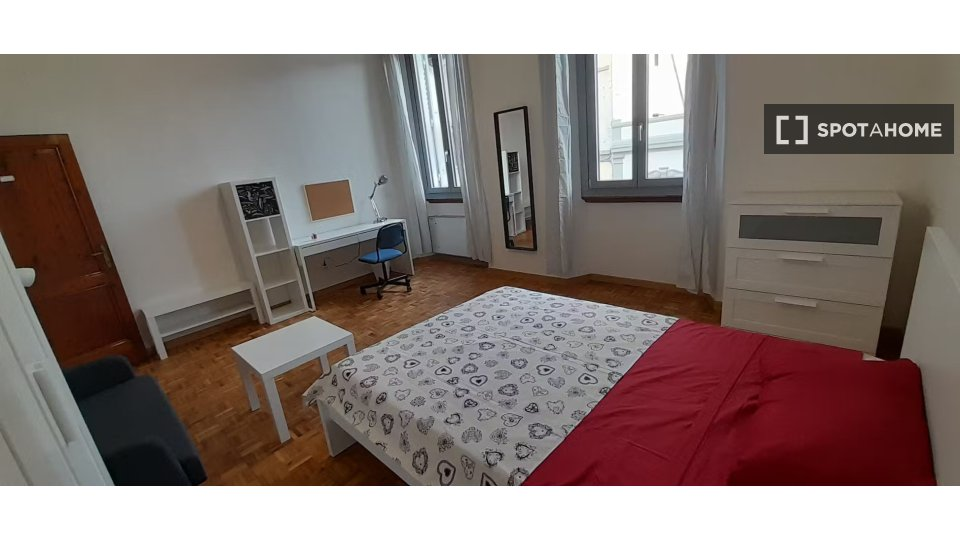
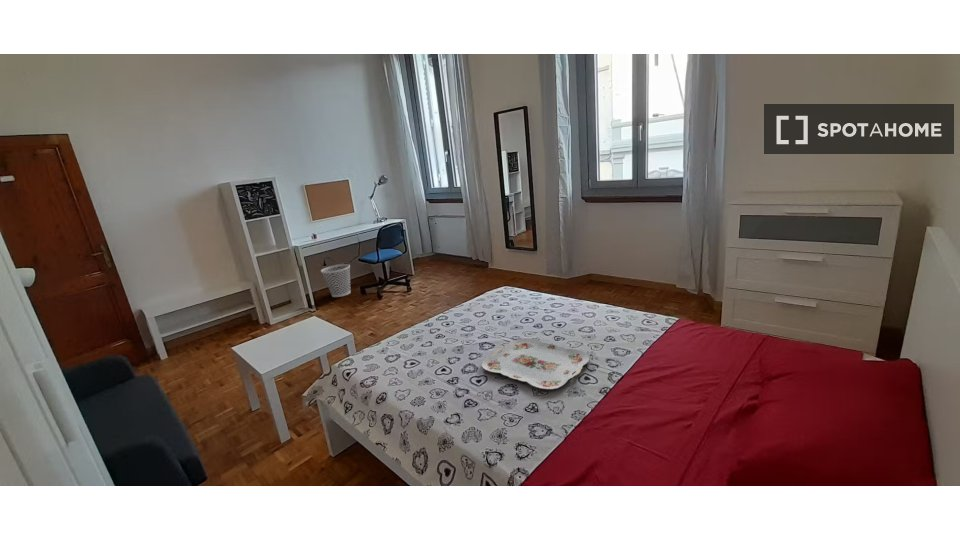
+ wastebasket (338, 281)
+ serving tray (534, 361)
